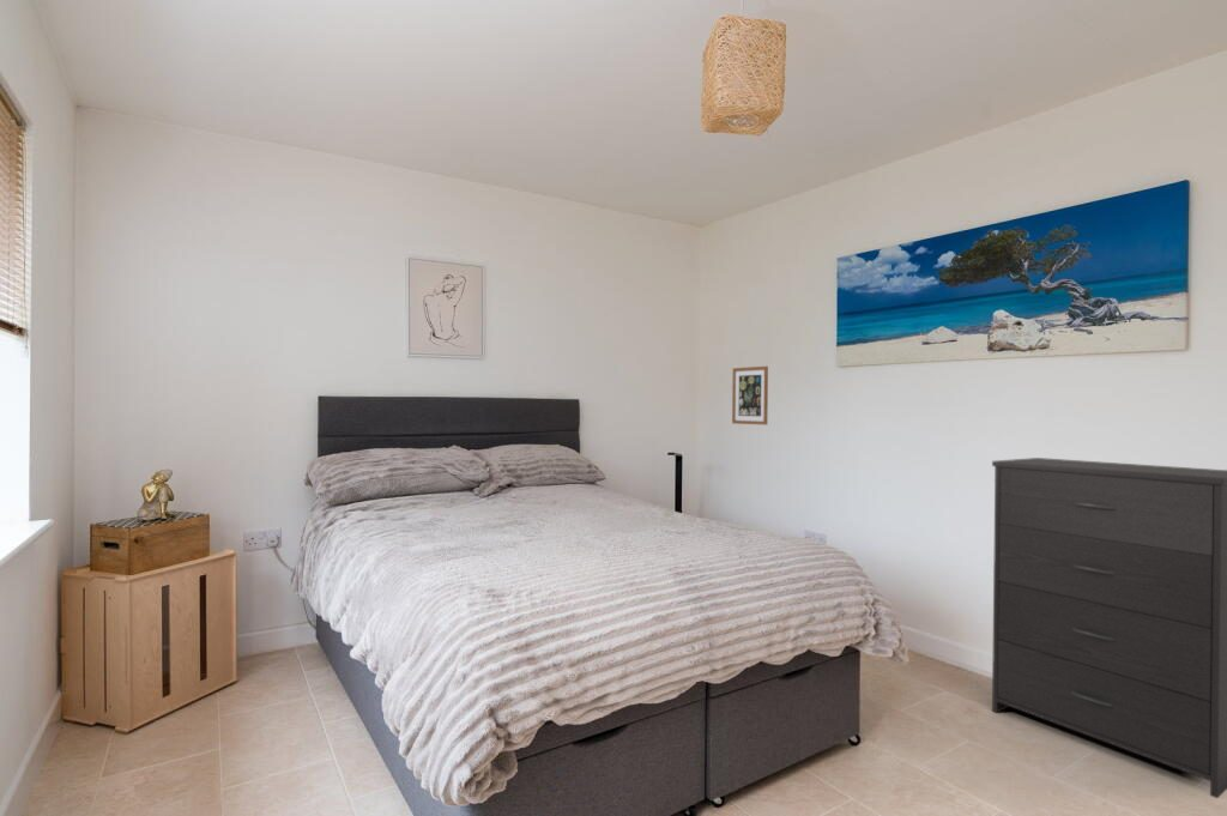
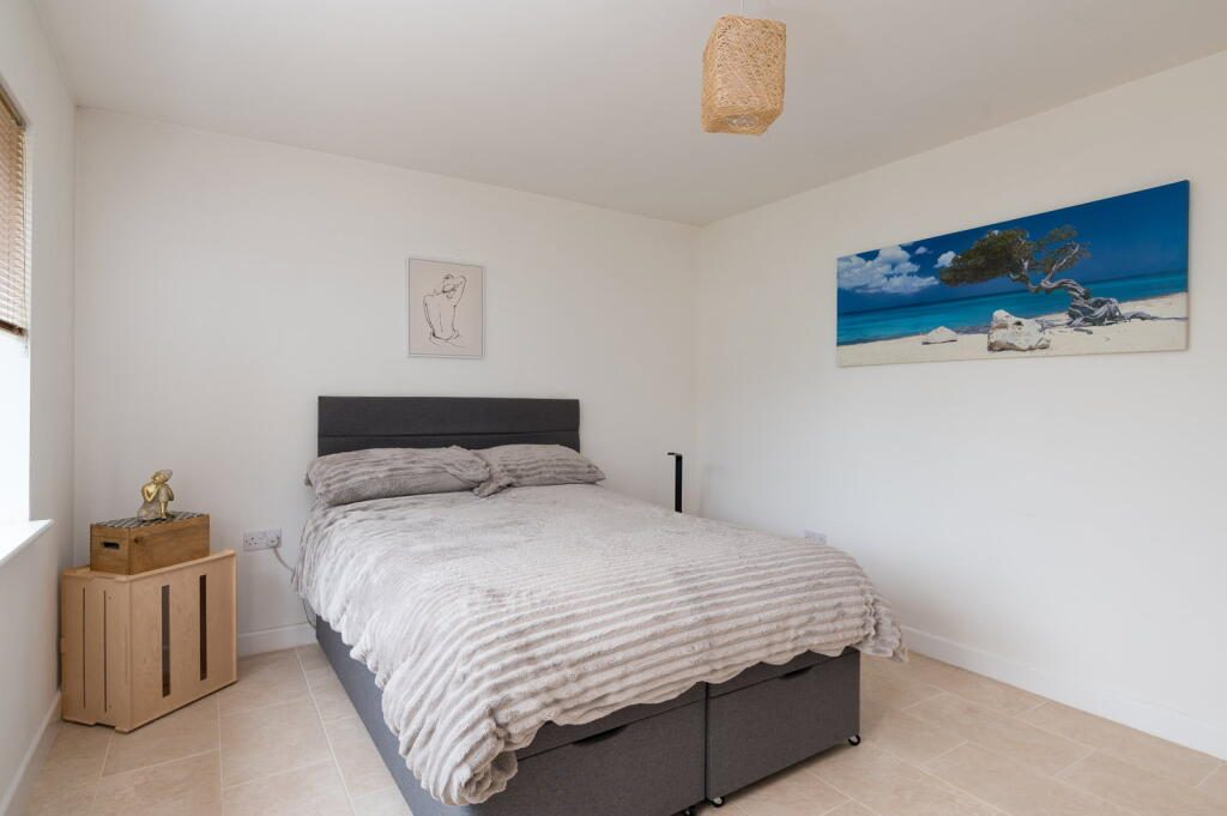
- dresser (1112, 600)
- wall art (749, 395)
